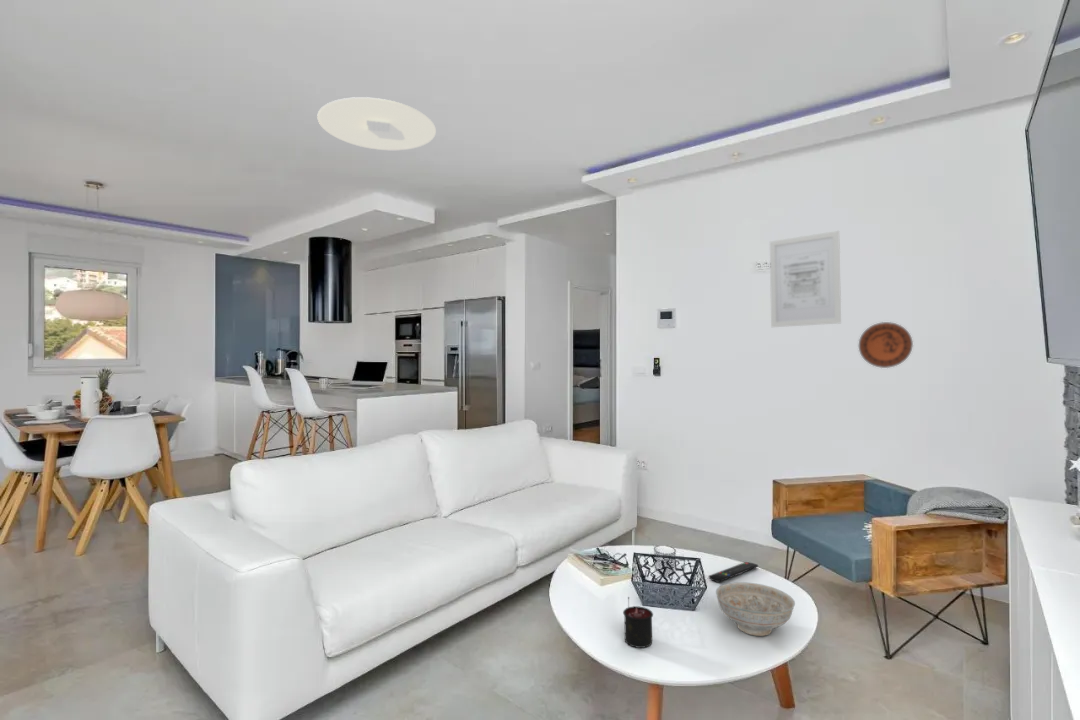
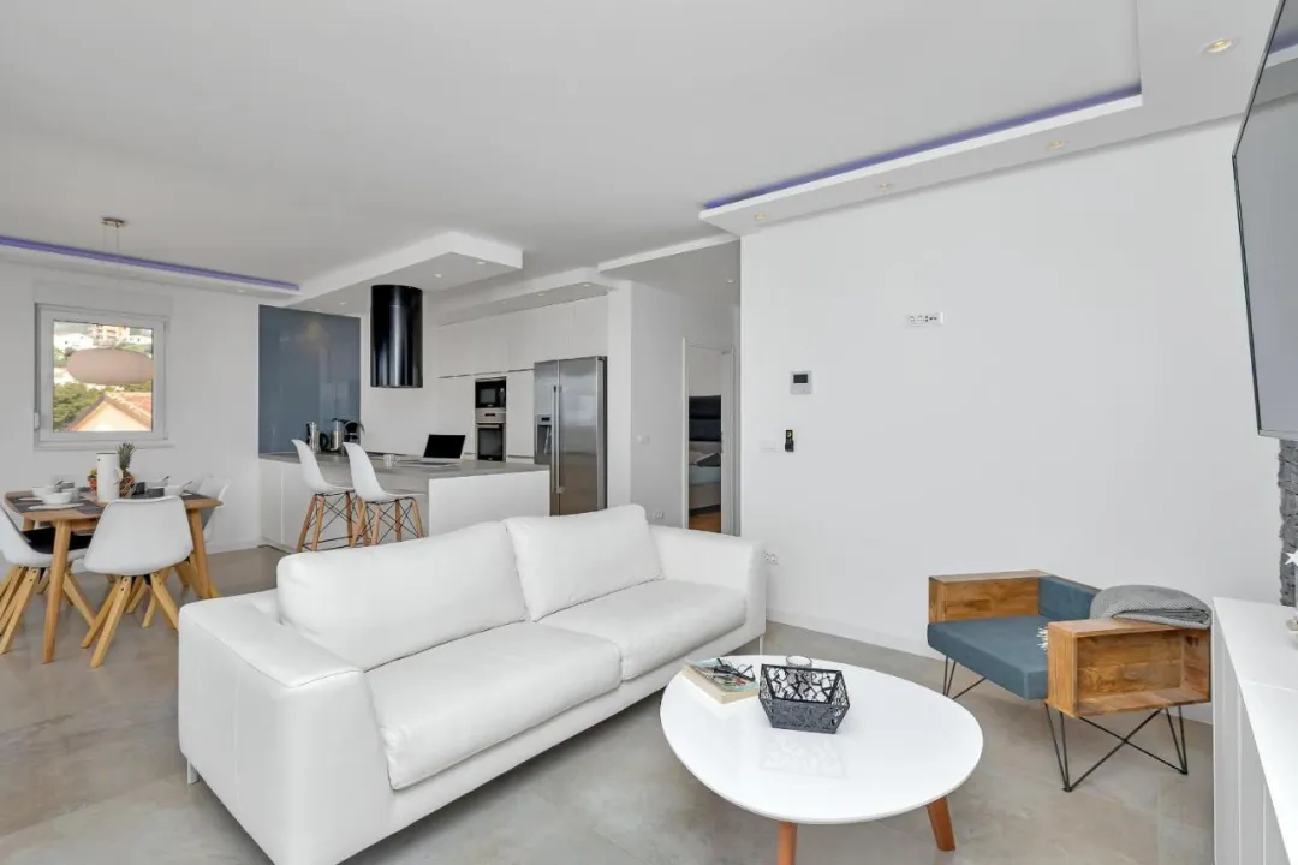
- decorative bowl (754, 612)
- decorative plate (884, 344)
- ceiling light (378, 121)
- remote control (734, 571)
- candle (638, 620)
- wall art (803, 280)
